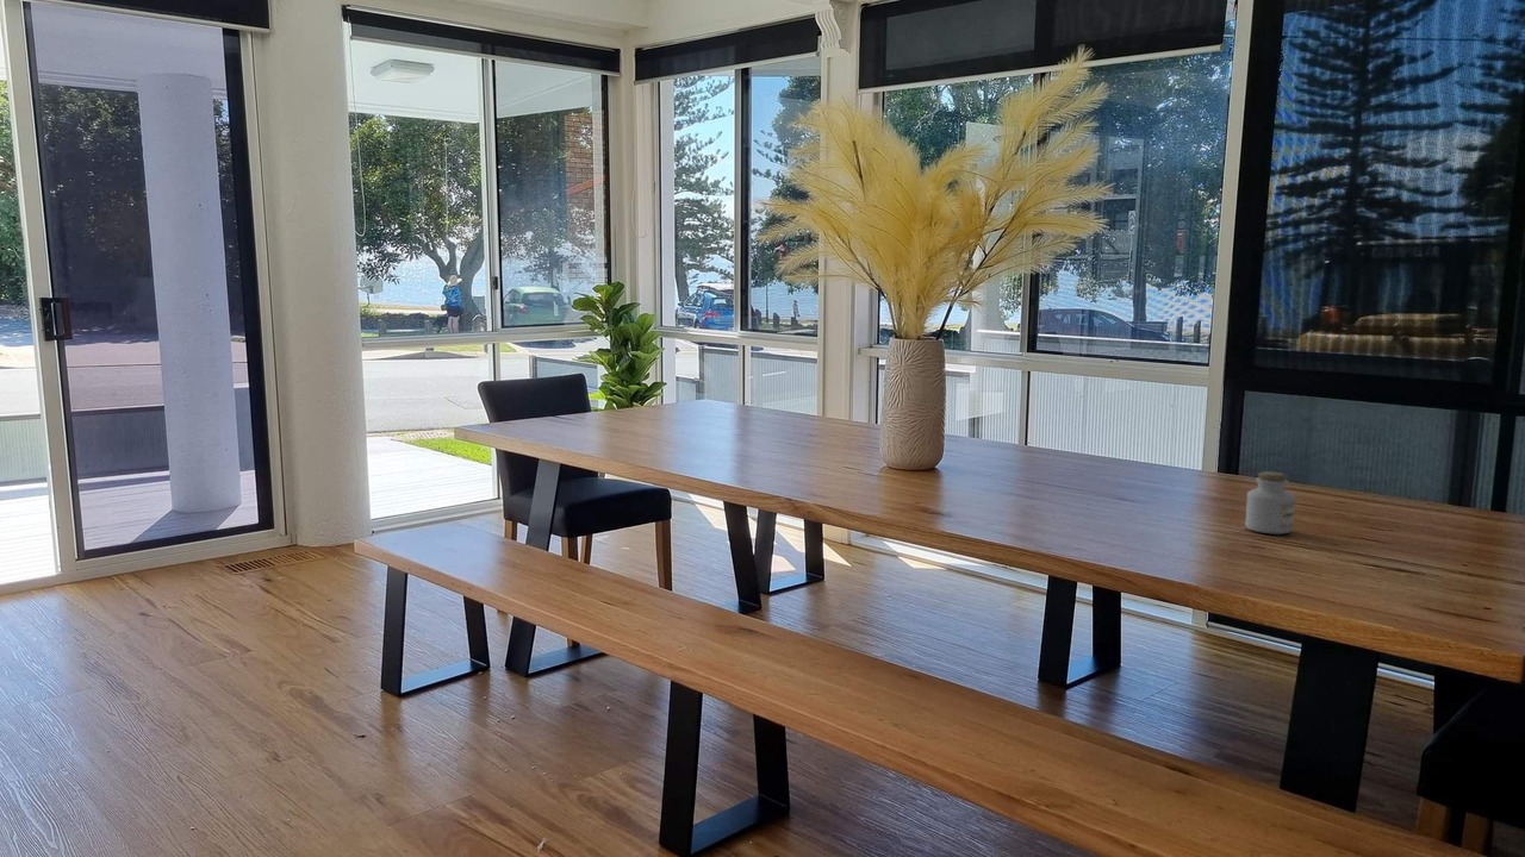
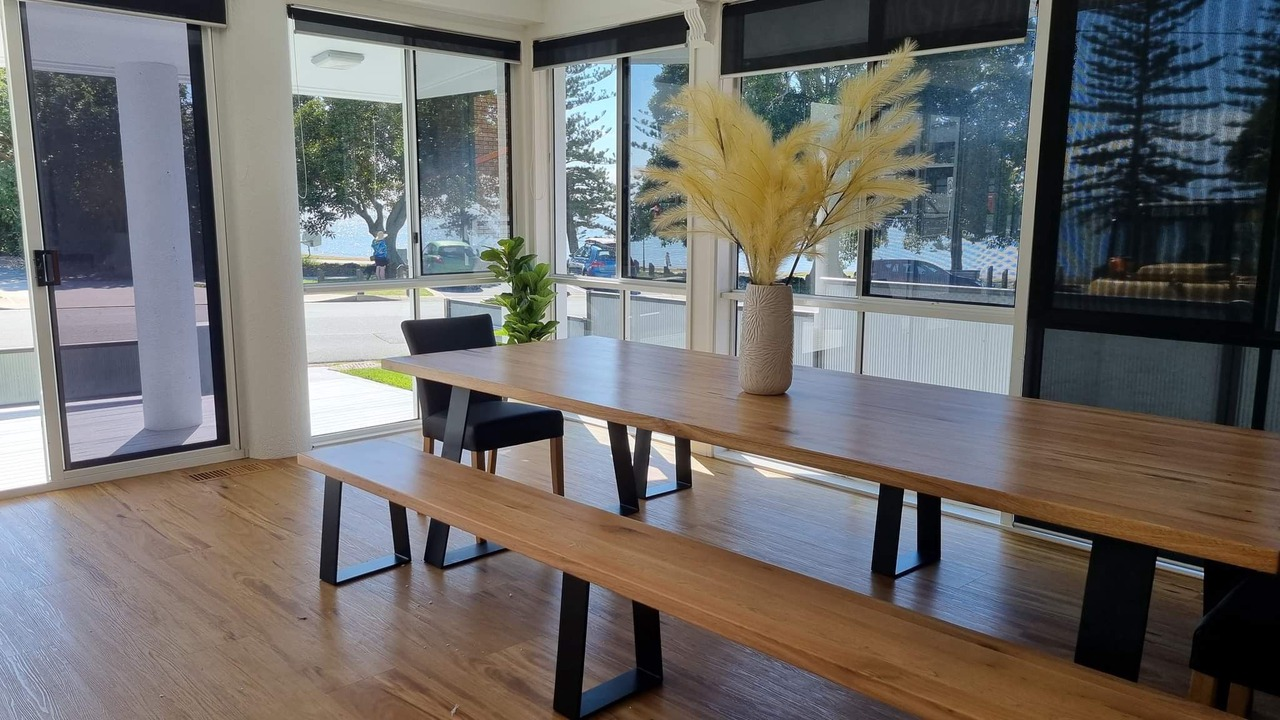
- jar (1270, 501)
